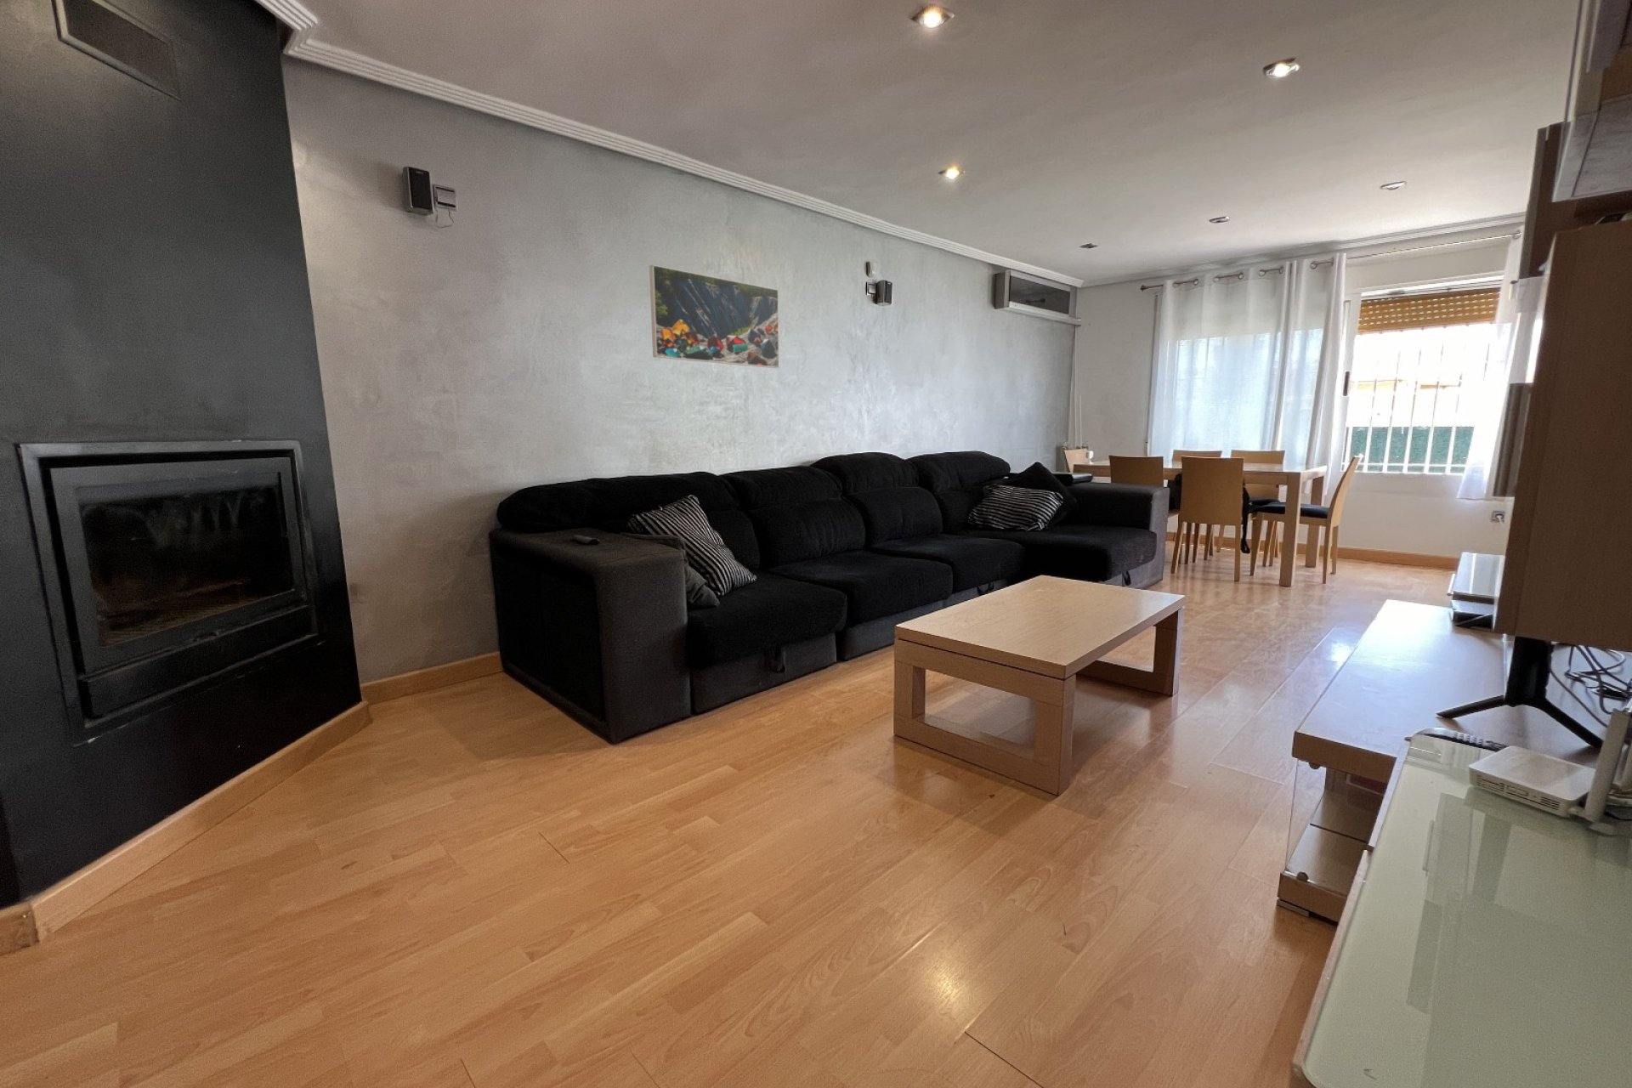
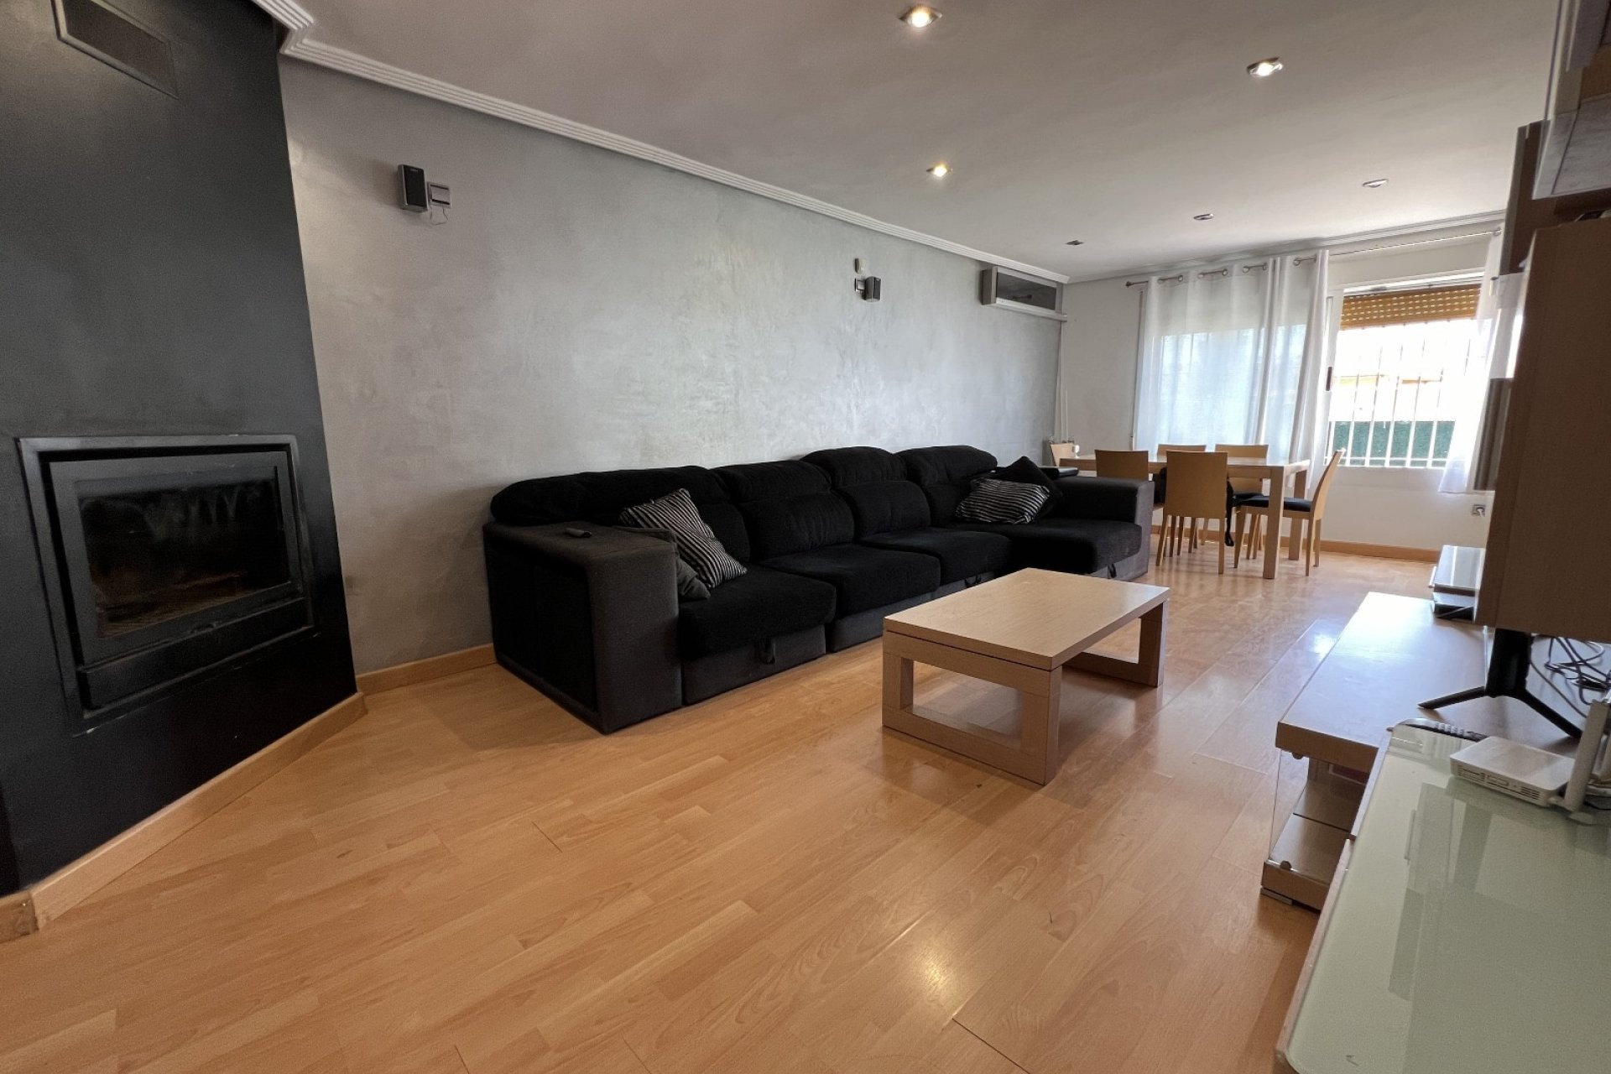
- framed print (719, 321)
